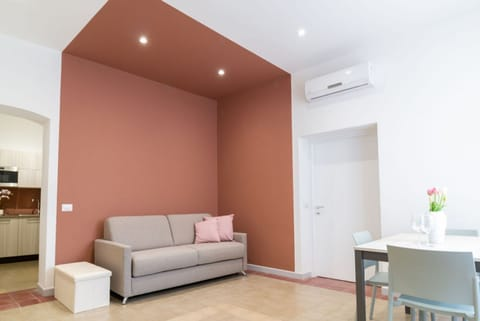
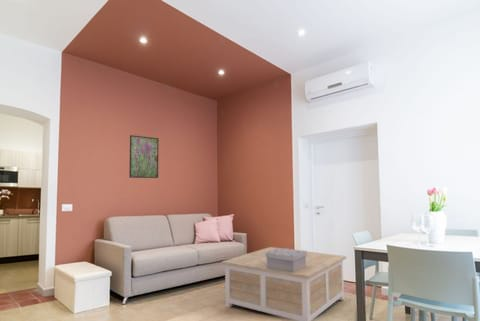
+ decorative box (286, 259)
+ coffee table (286, 280)
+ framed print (144, 157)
